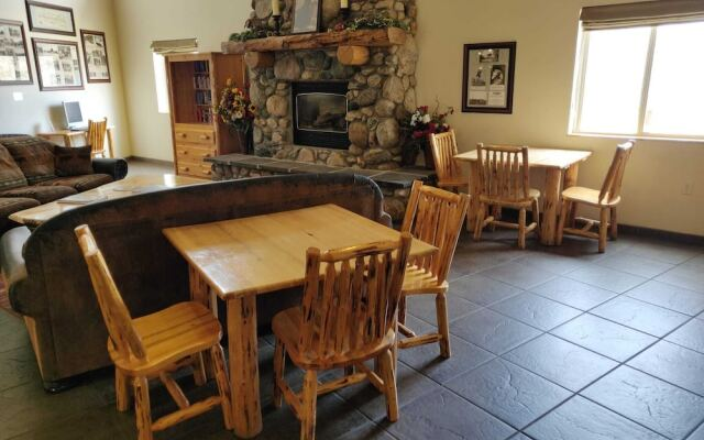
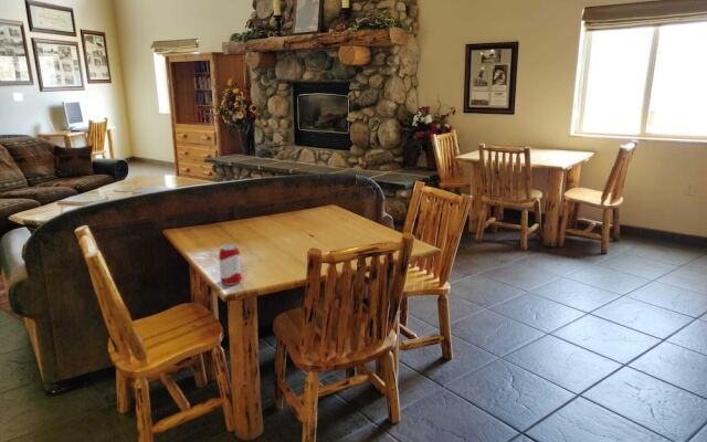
+ beverage can (230, 264)
